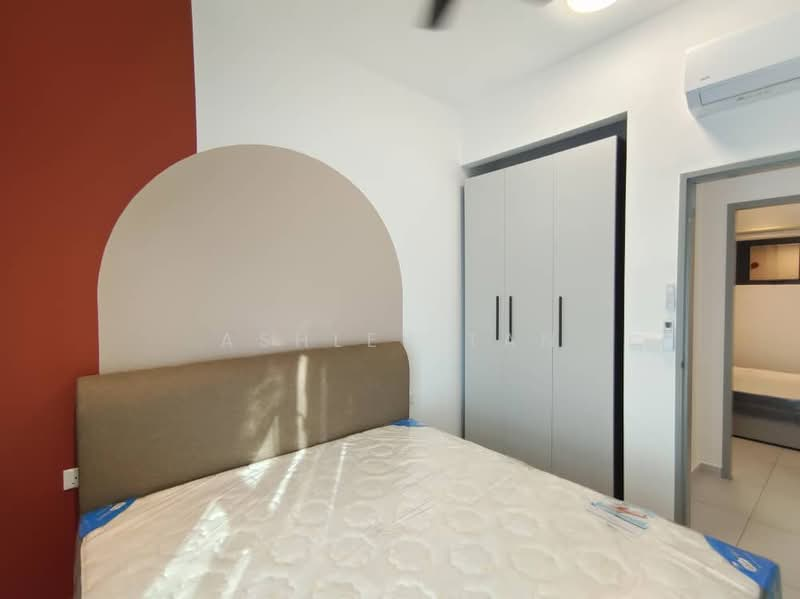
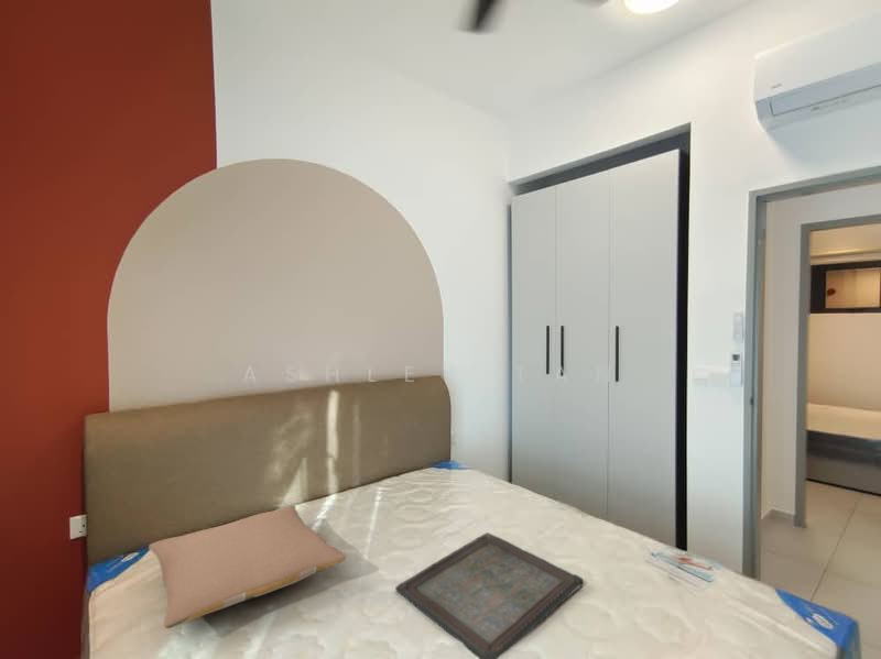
+ serving tray (488, 583)
+ pillow (246, 554)
